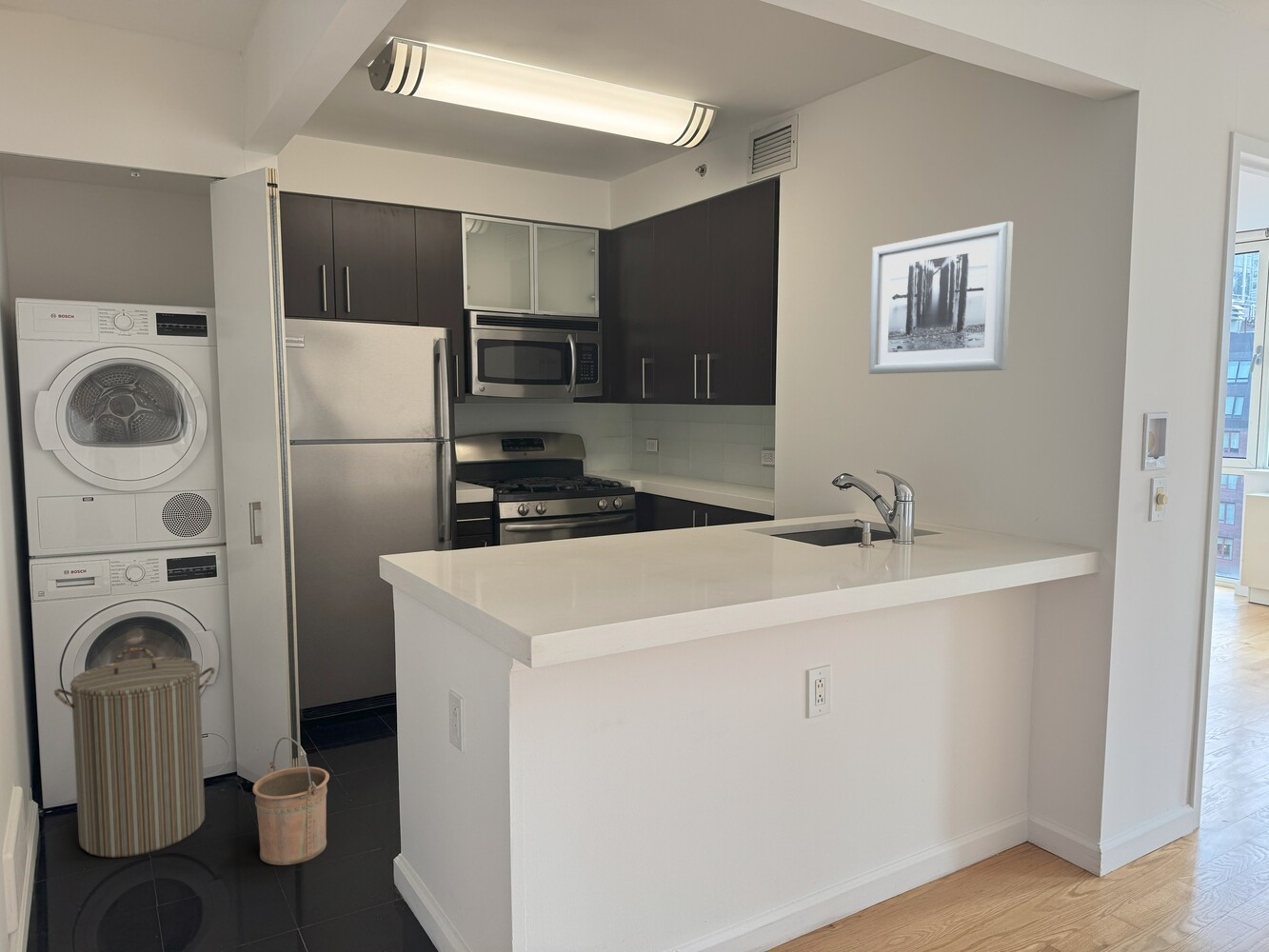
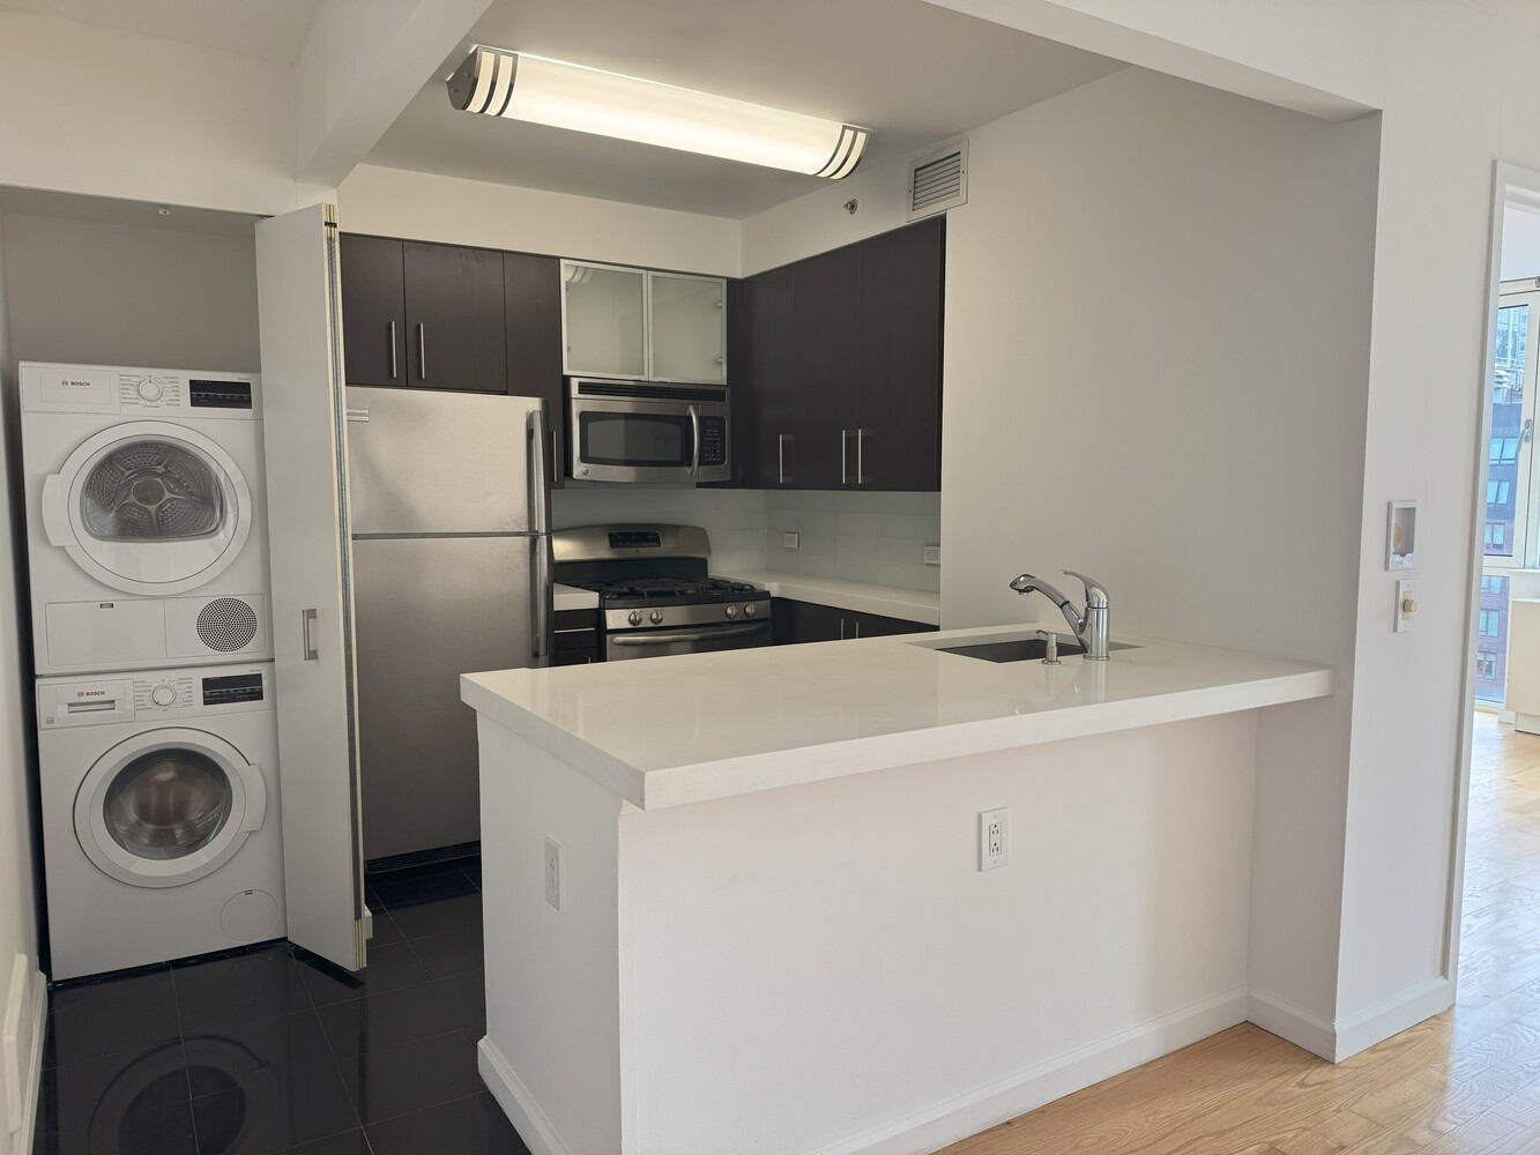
- bucket (292, 793)
- wall art (934, 304)
- laundry hamper (140, 739)
